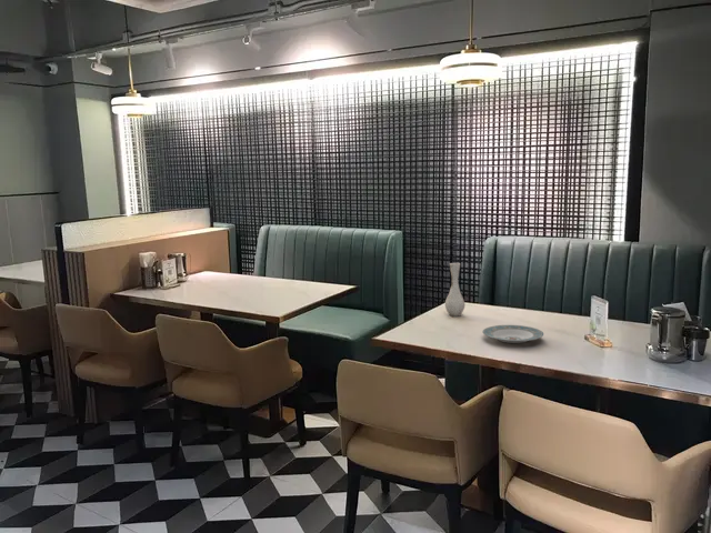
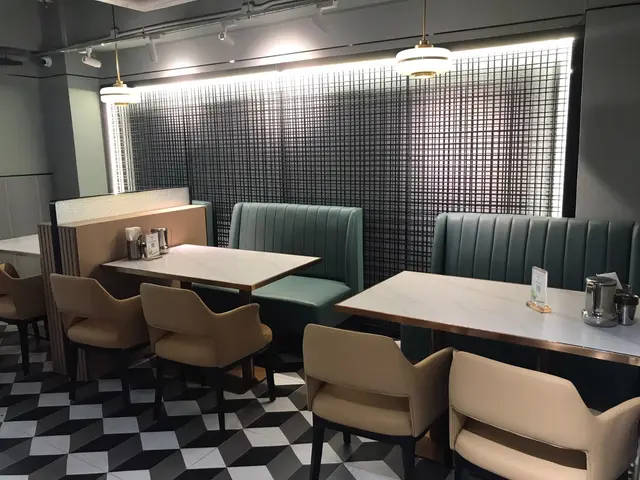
- vase (454, 289)
- plate (512, 335)
